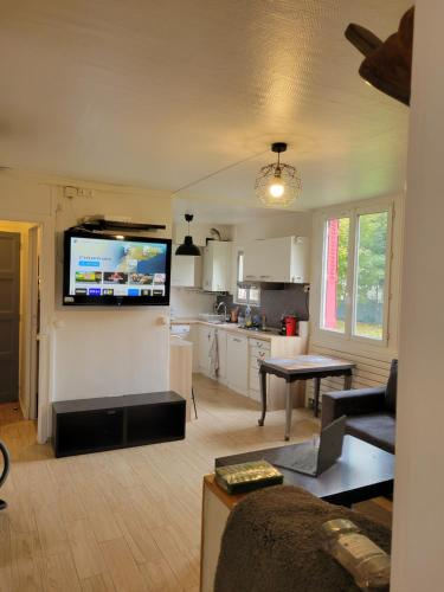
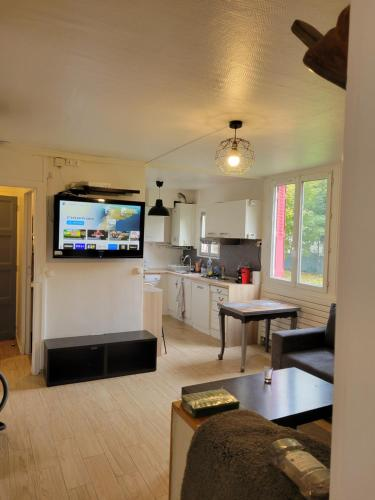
- laptop (309, 446)
